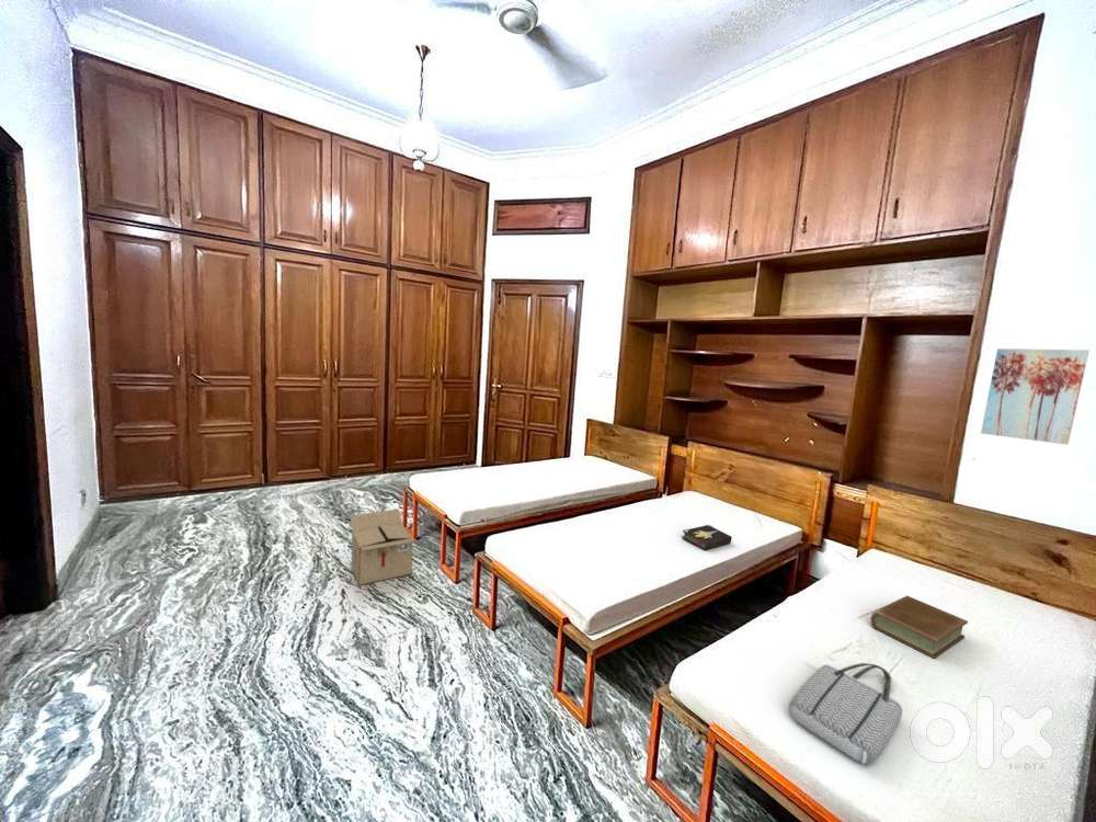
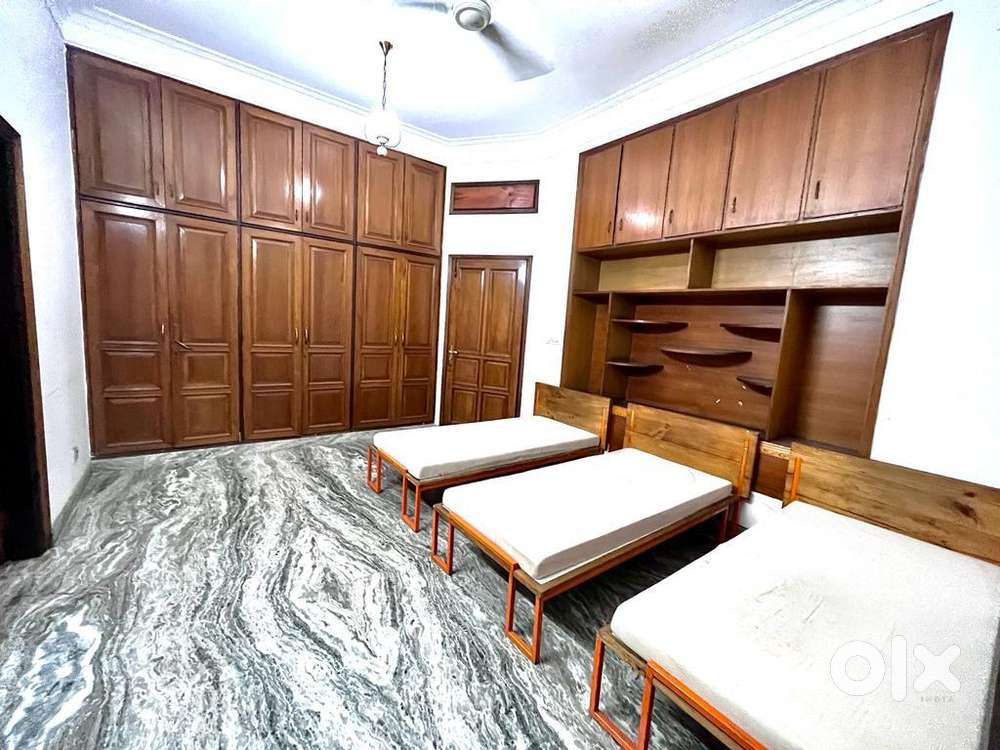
- cardboard box (383, 547)
- hardback book (706, 536)
- book (917, 623)
- tote bag (854, 696)
- wall art (1031, 395)
